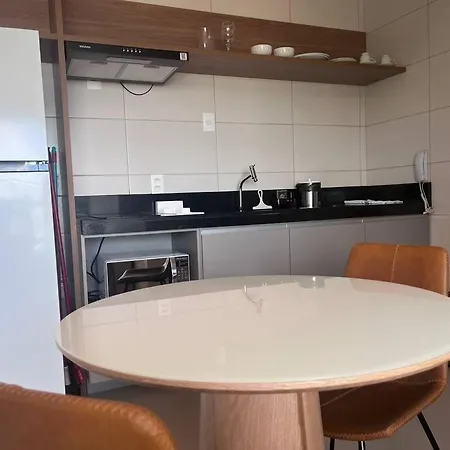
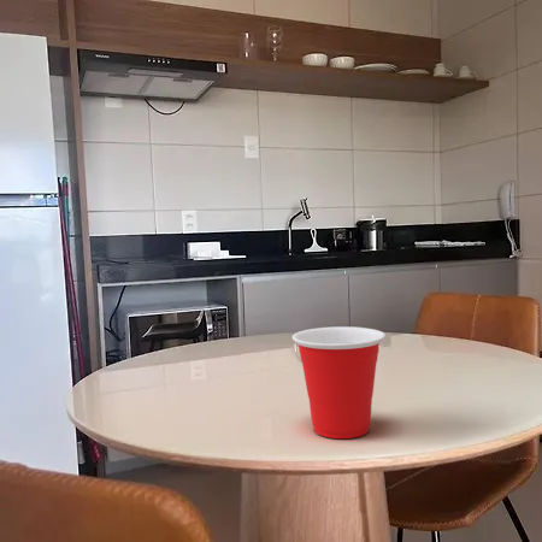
+ cup (340, 382)
